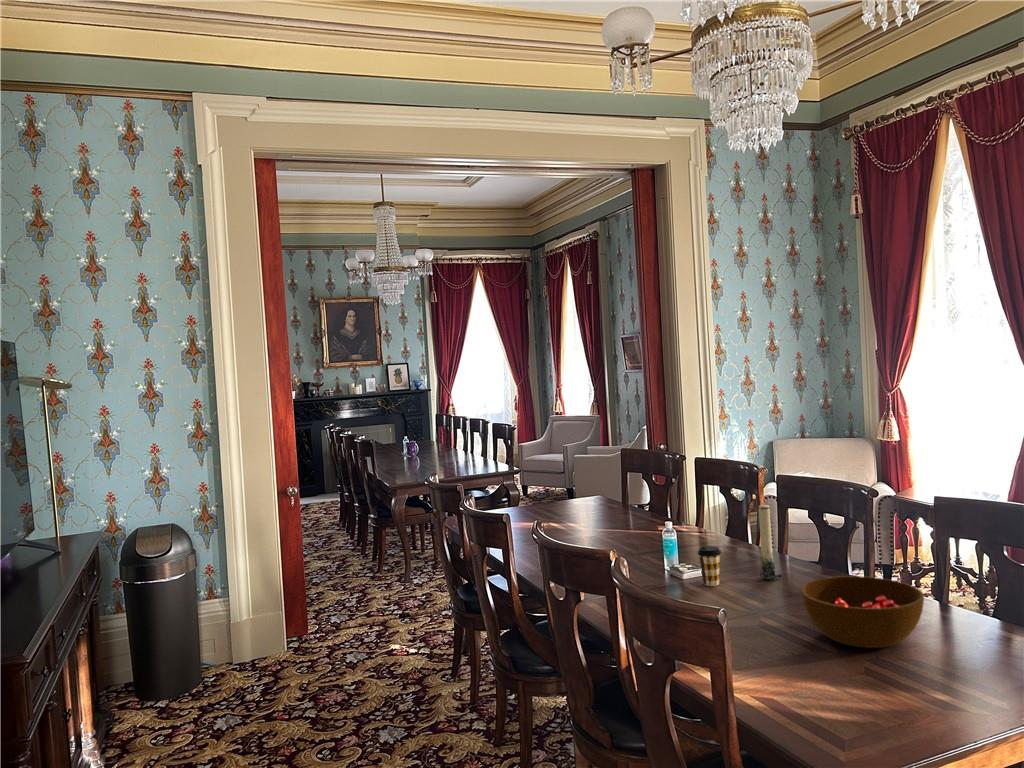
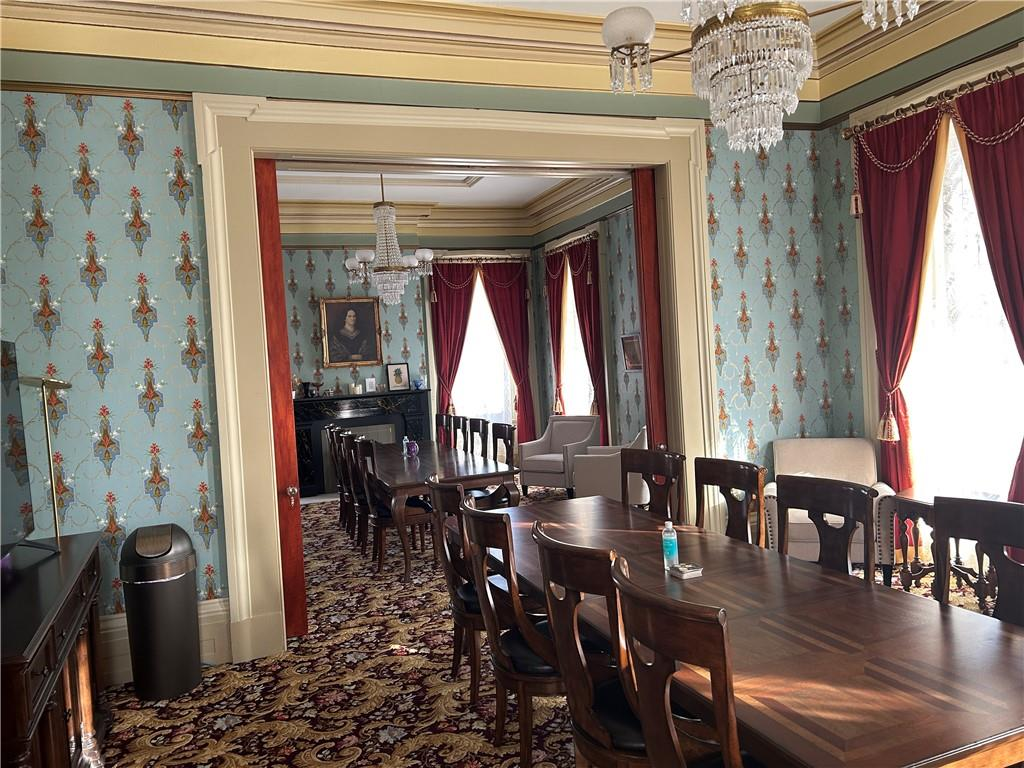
- candle (769, 541)
- coffee cup (710, 566)
- bowl (861, 614)
